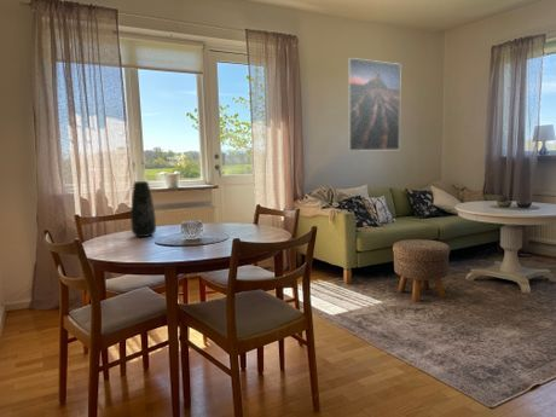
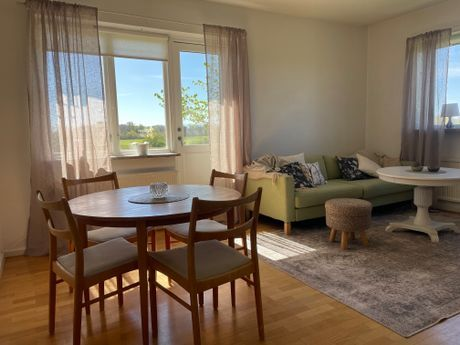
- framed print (375, 106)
- vase (143, 208)
